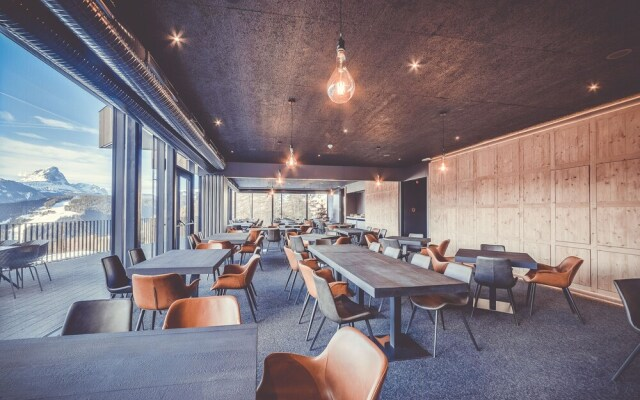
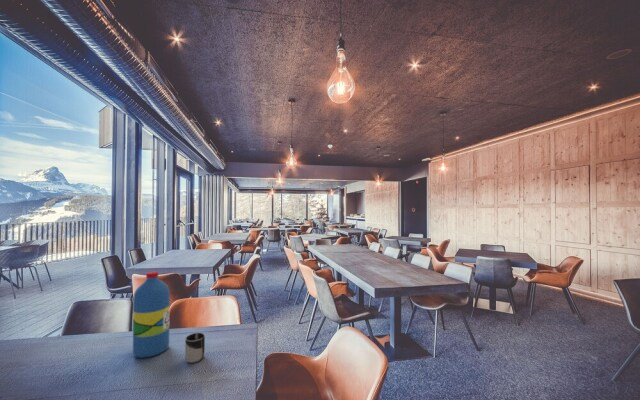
+ water bottle (151, 311)
+ cup (196, 346)
